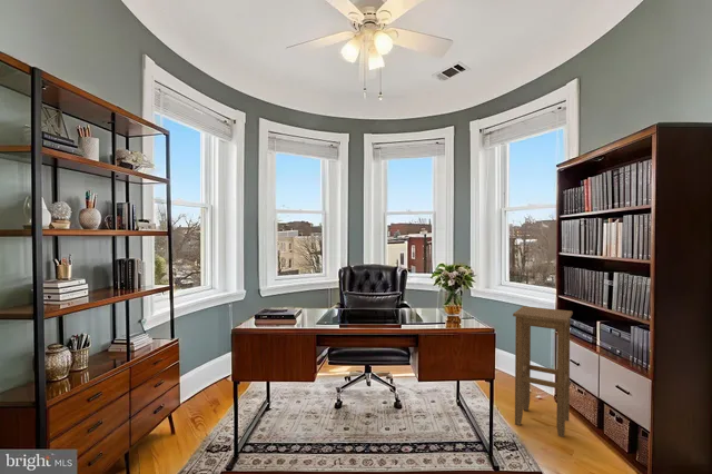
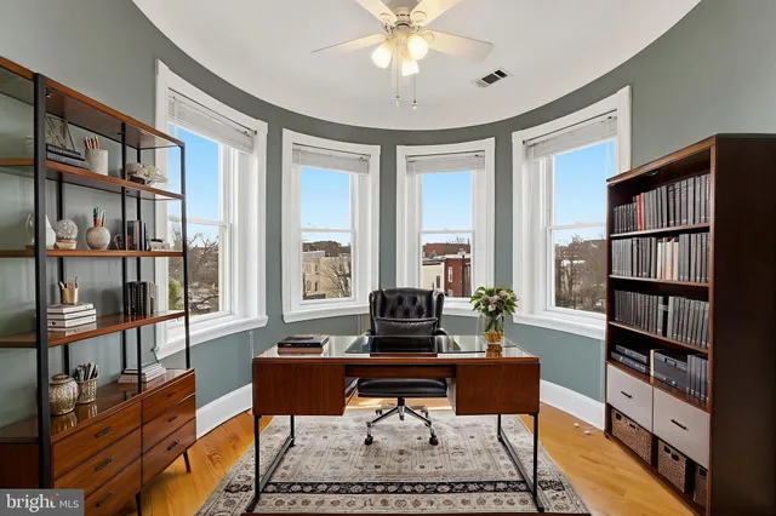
- stool (542, 367)
